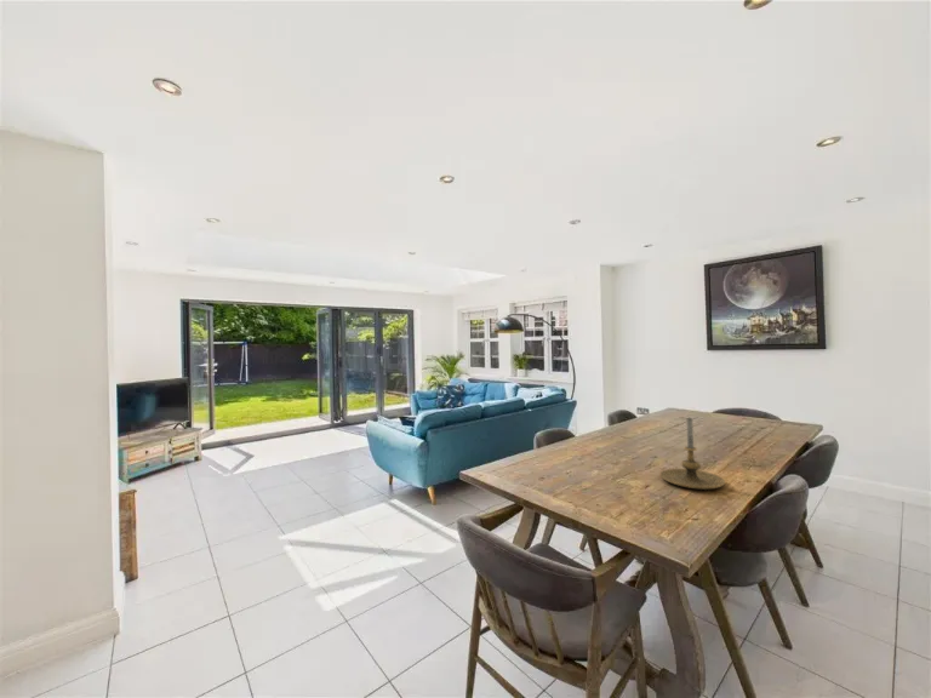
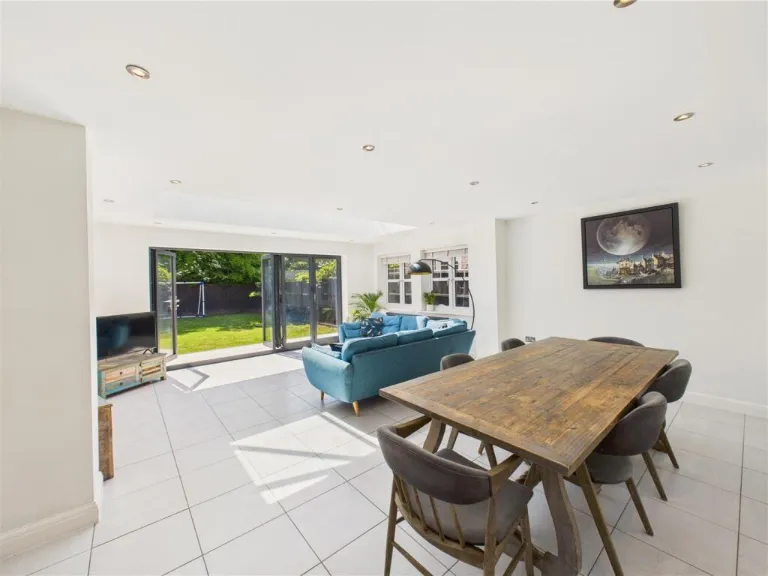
- candle holder (690, 448)
